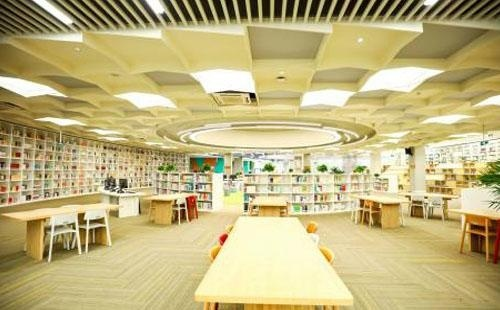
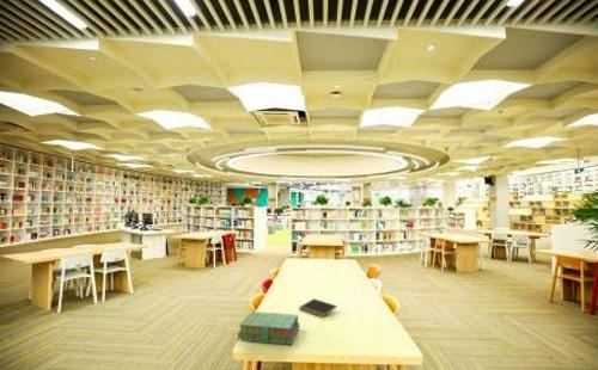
+ notepad (317, 307)
+ stack of books (269, 326)
